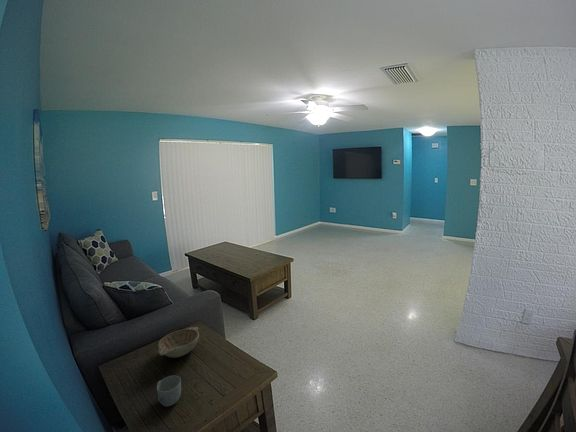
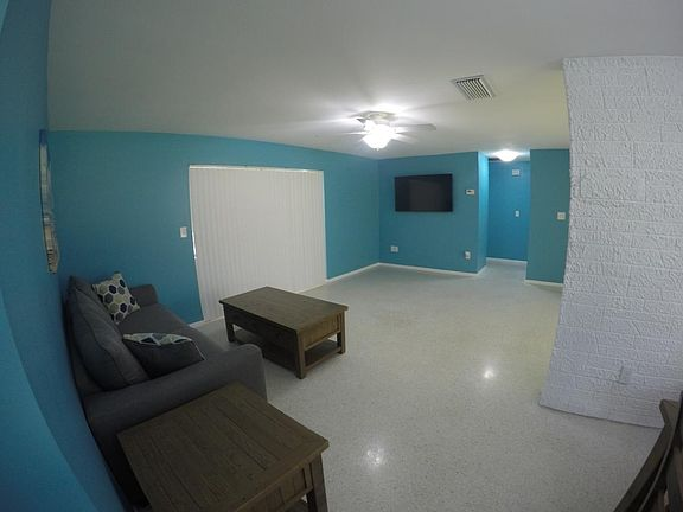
- decorative bowl (179, 344)
- mug (167, 390)
